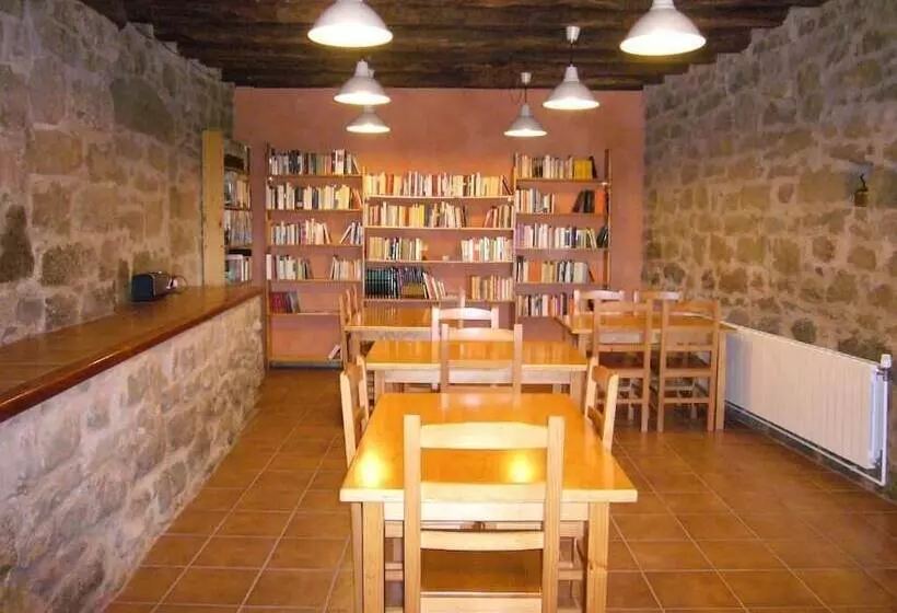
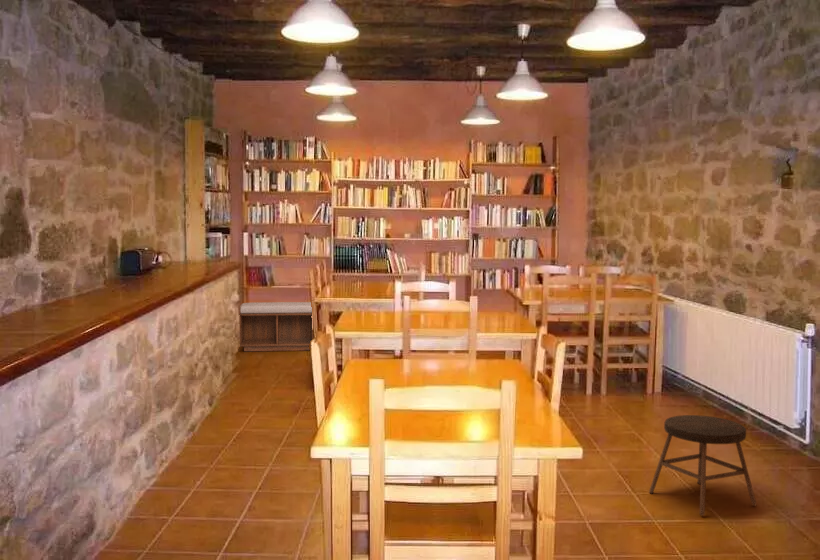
+ bench (277, 325)
+ stool (703, 461)
